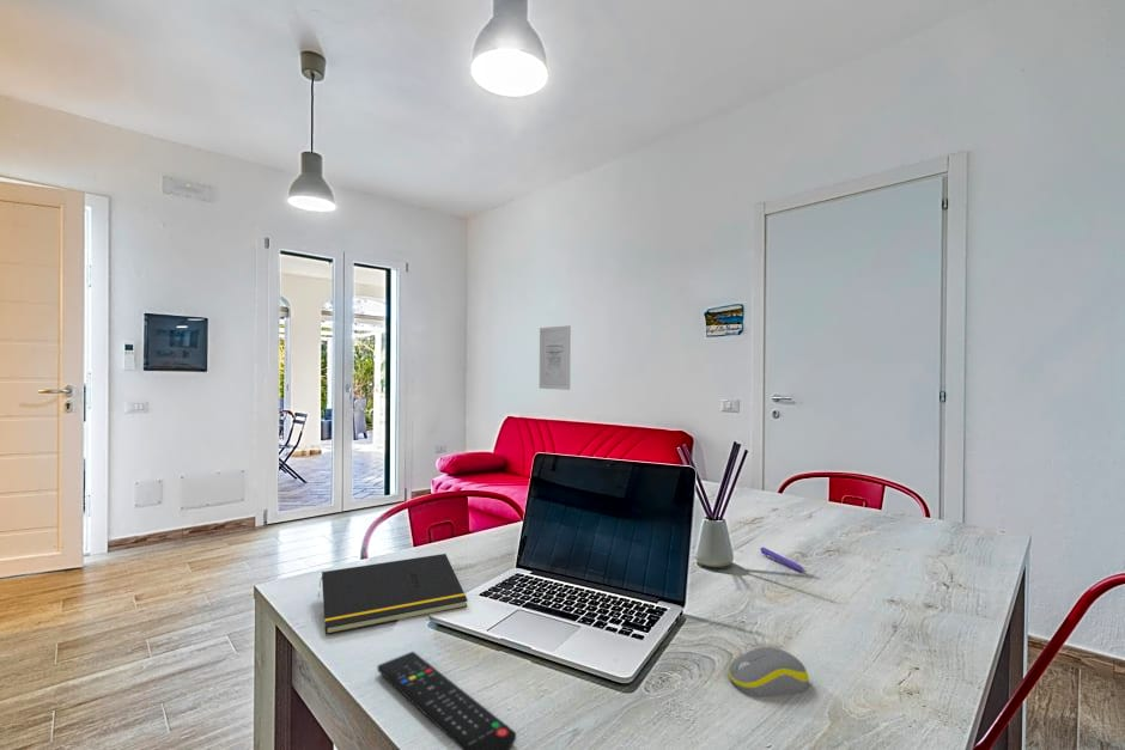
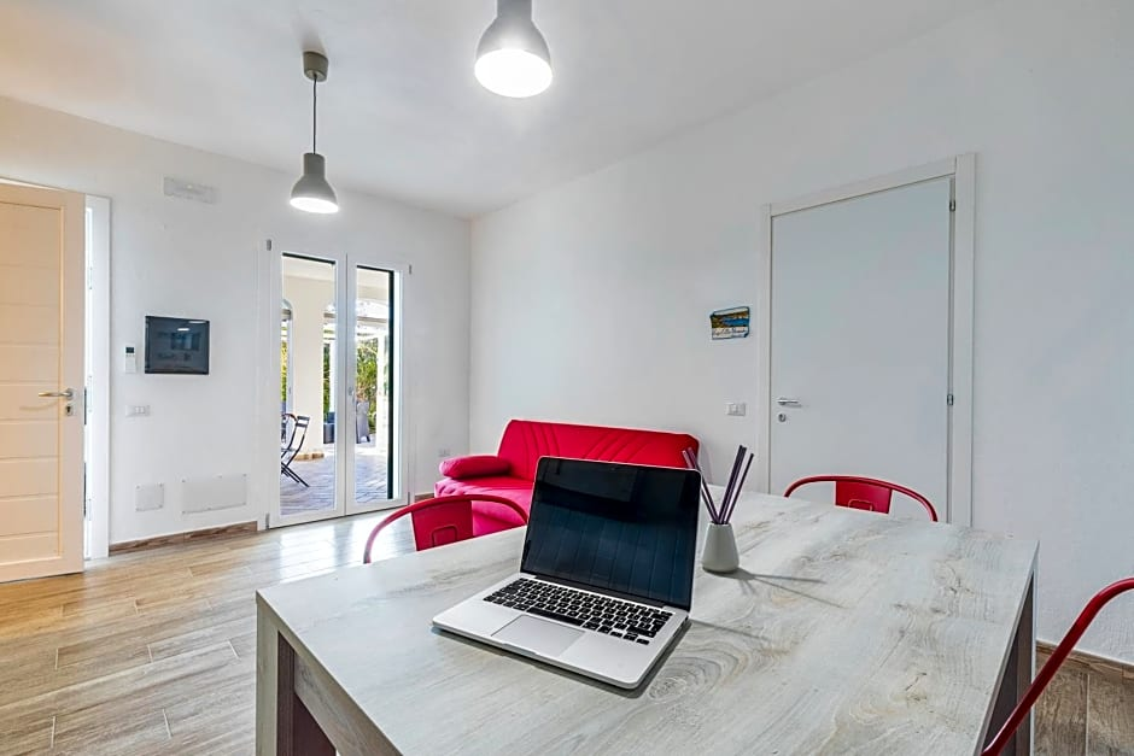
- notepad (393, 589)
- wall art (554, 358)
- pen (782, 559)
- remote control (440, 701)
- computer mouse (767, 669)
